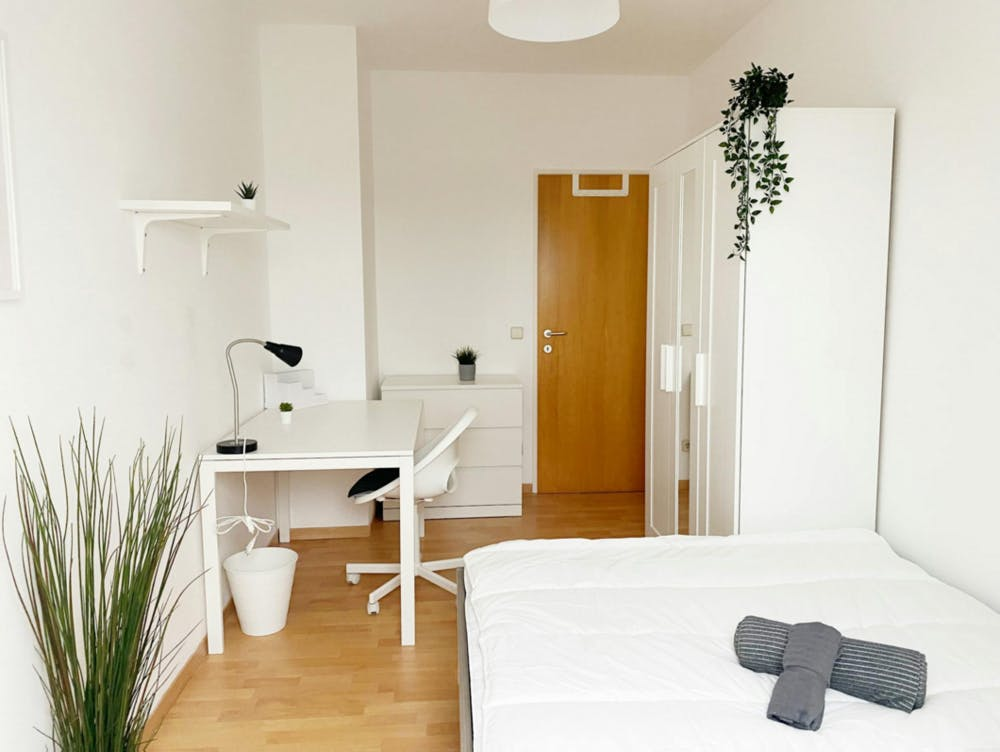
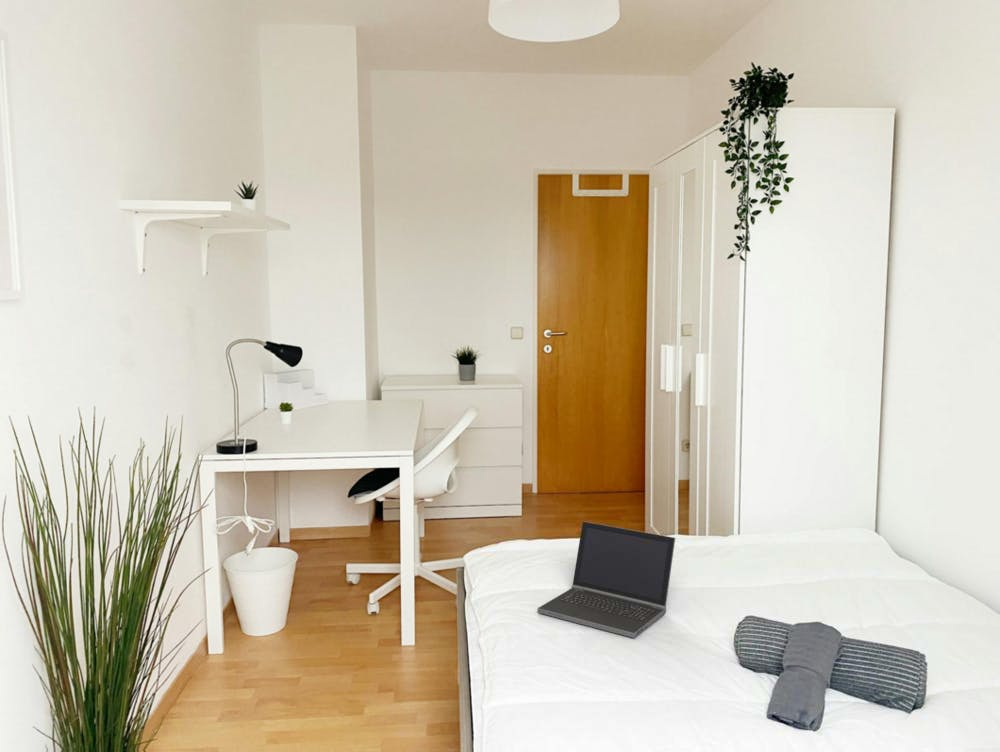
+ laptop computer (606, 575)
